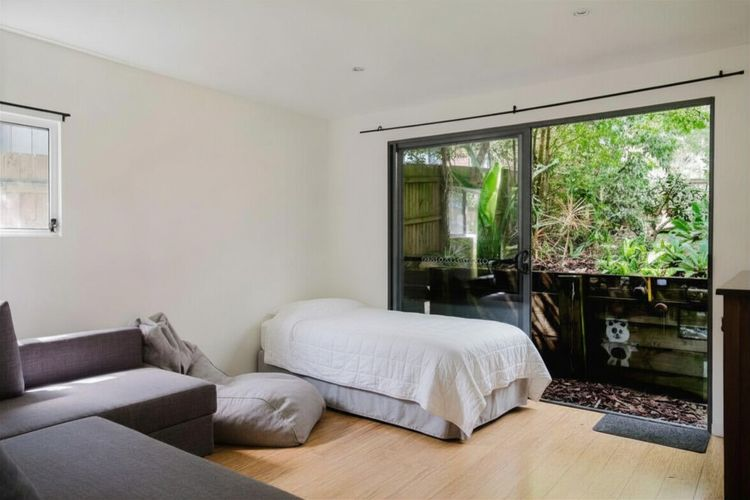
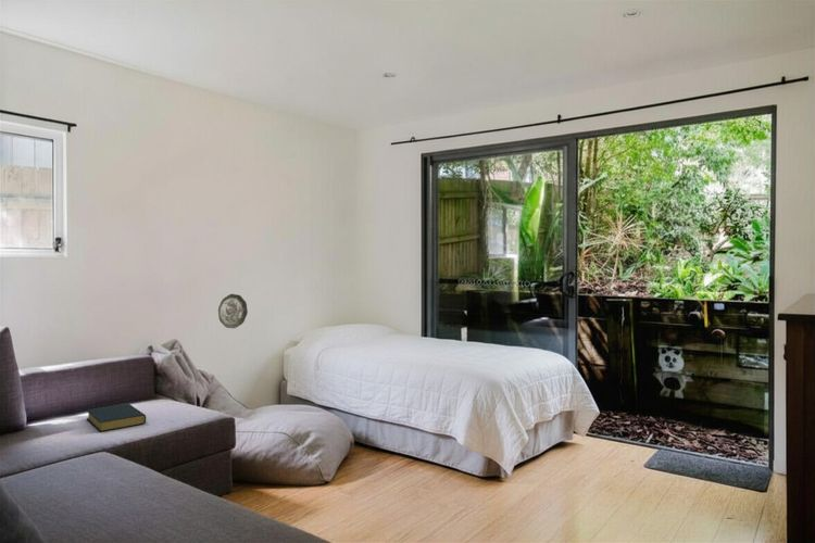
+ hardback book (115, 416)
+ decorative plate (231, 311)
